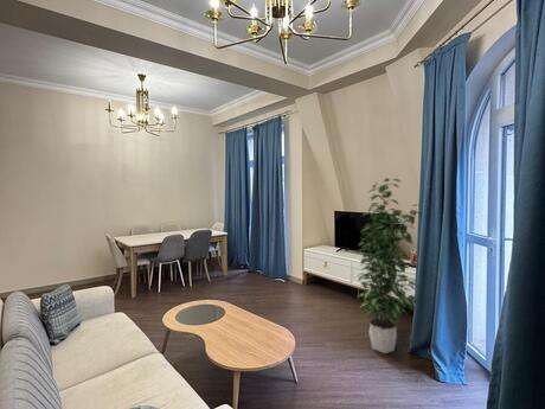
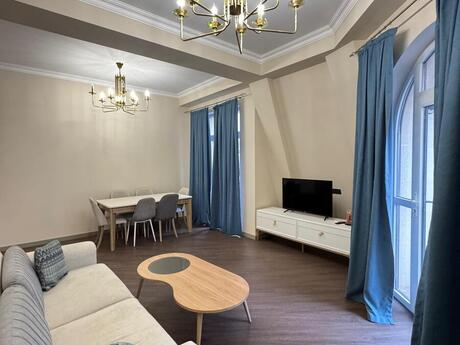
- indoor plant (384, 264)
